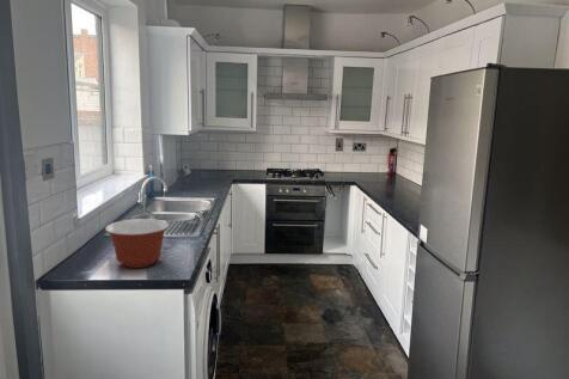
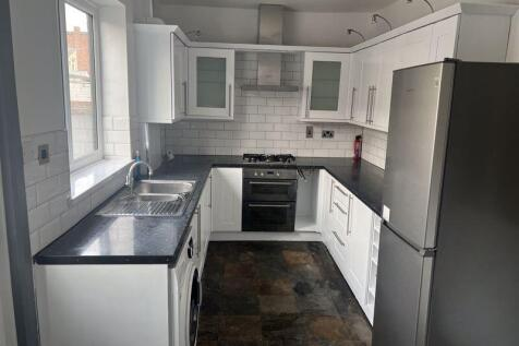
- mixing bowl (137, 244)
